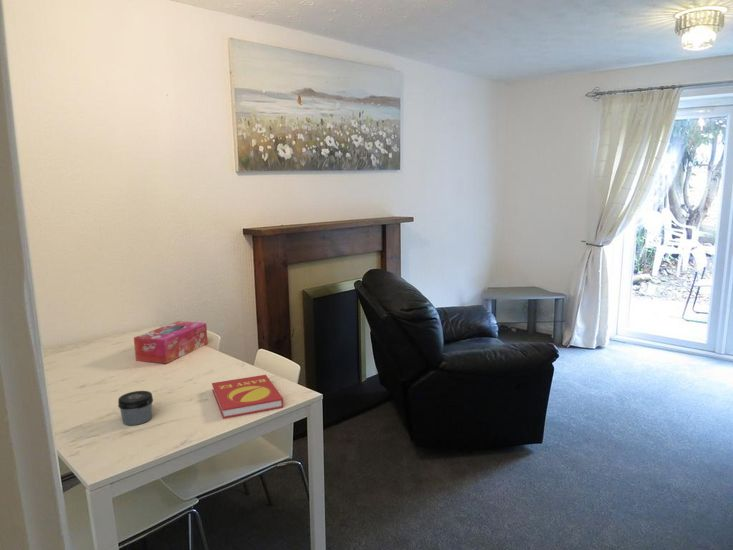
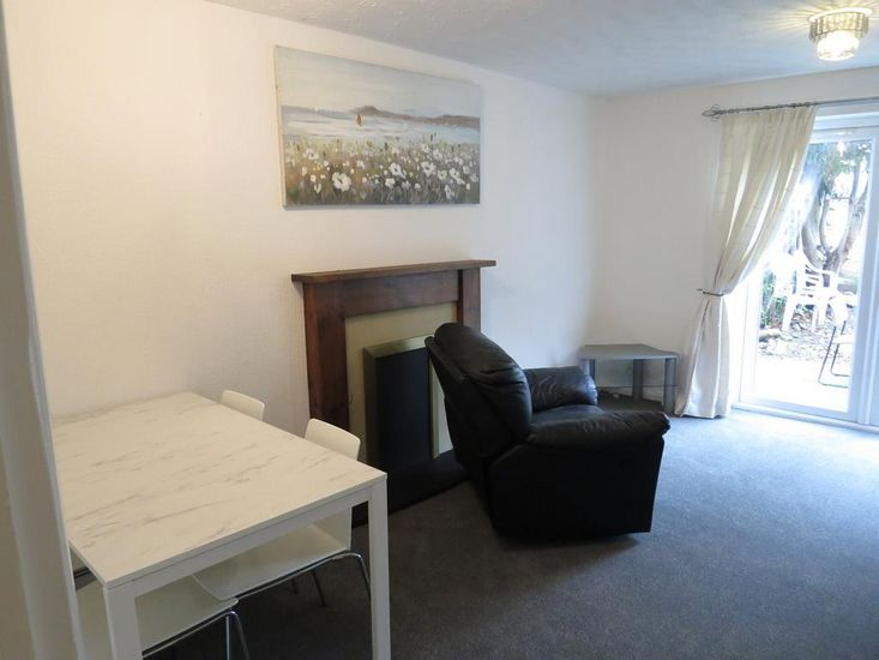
- jar (136, 408)
- book (246, 394)
- tissue box (172, 340)
